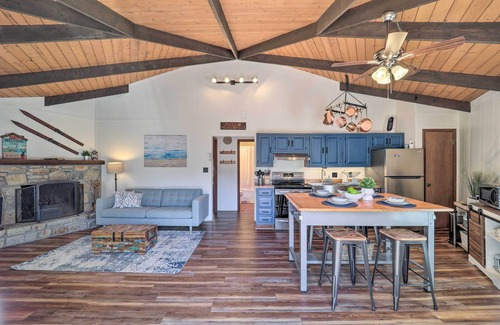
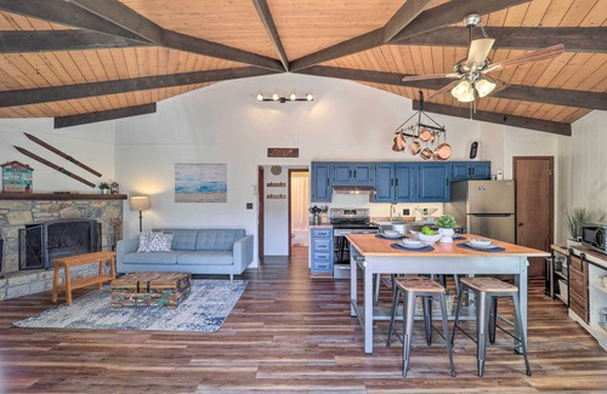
+ side table (85, 278)
